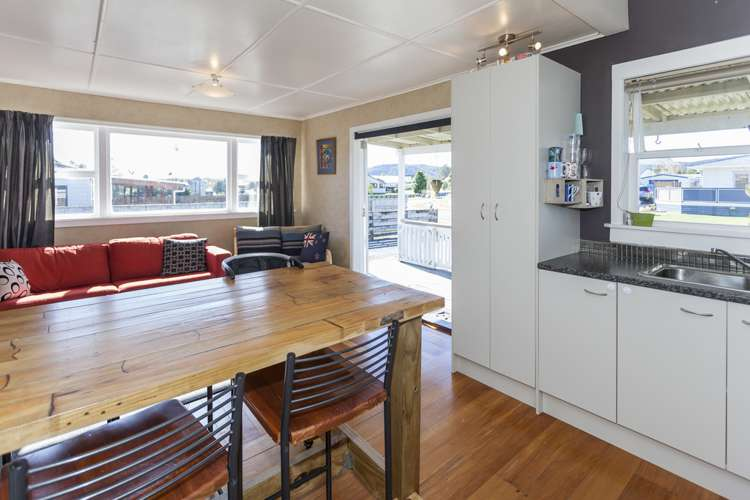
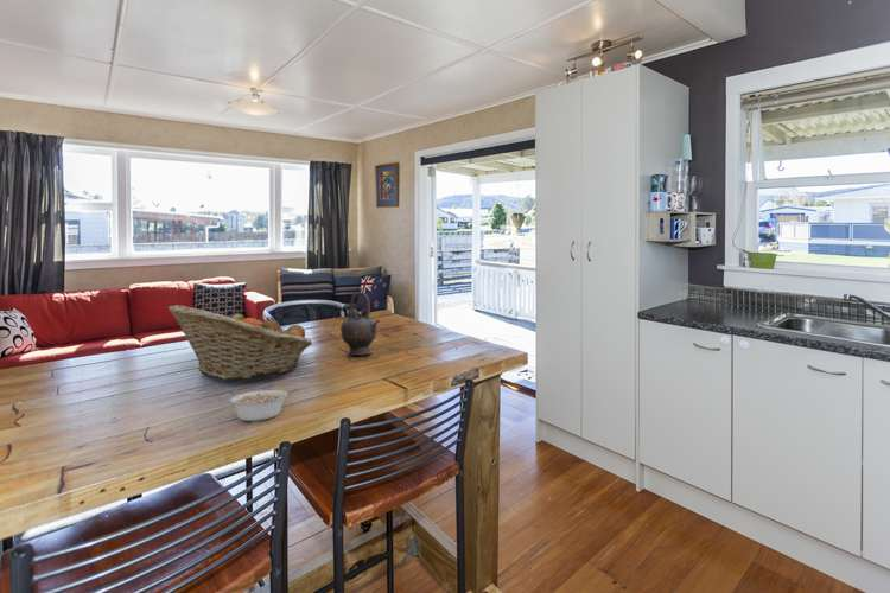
+ legume (261, 403)
+ teapot (362, 323)
+ fruit basket (241, 336)
